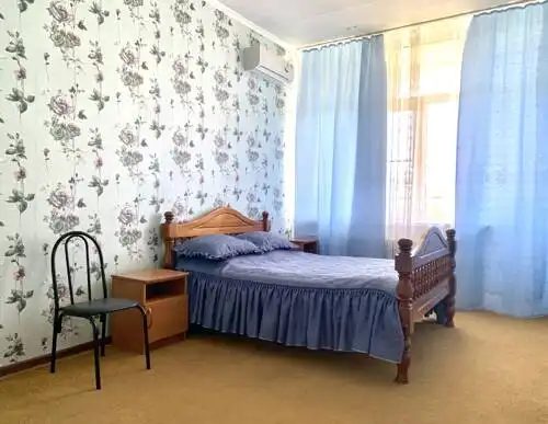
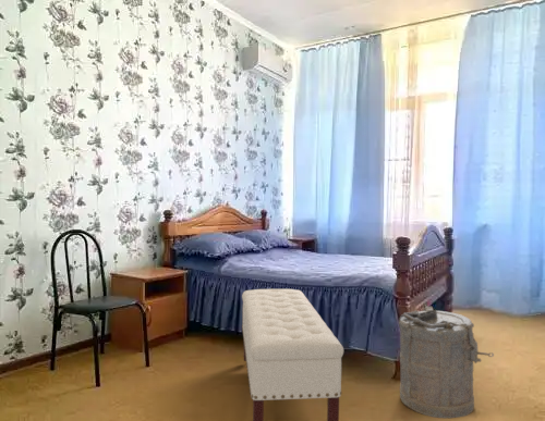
+ bench (281, 351)
+ laundry hamper (436, 355)
